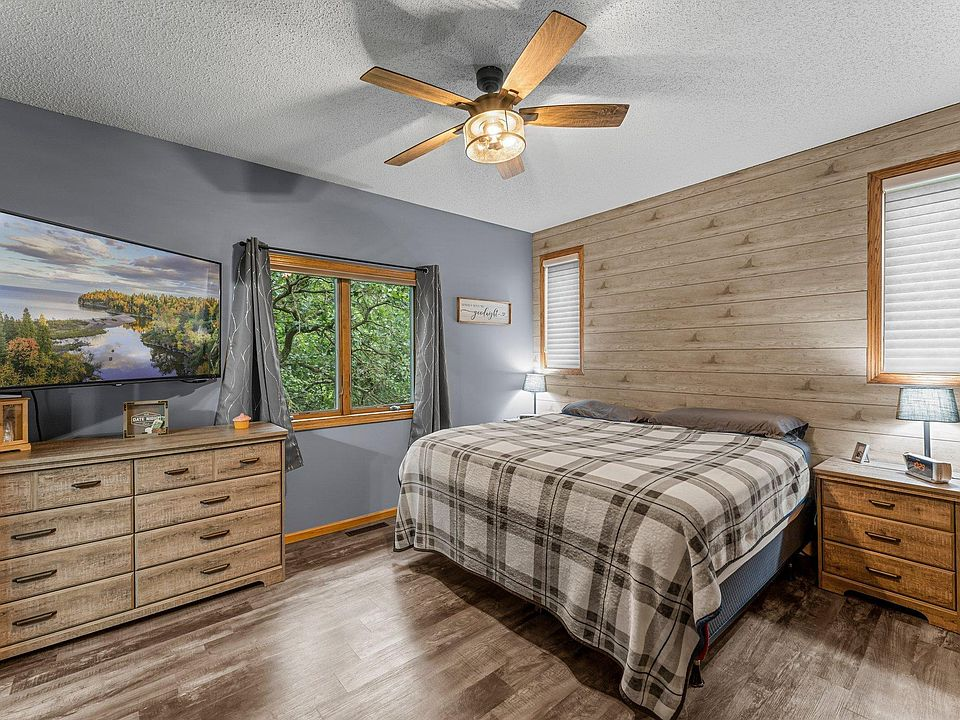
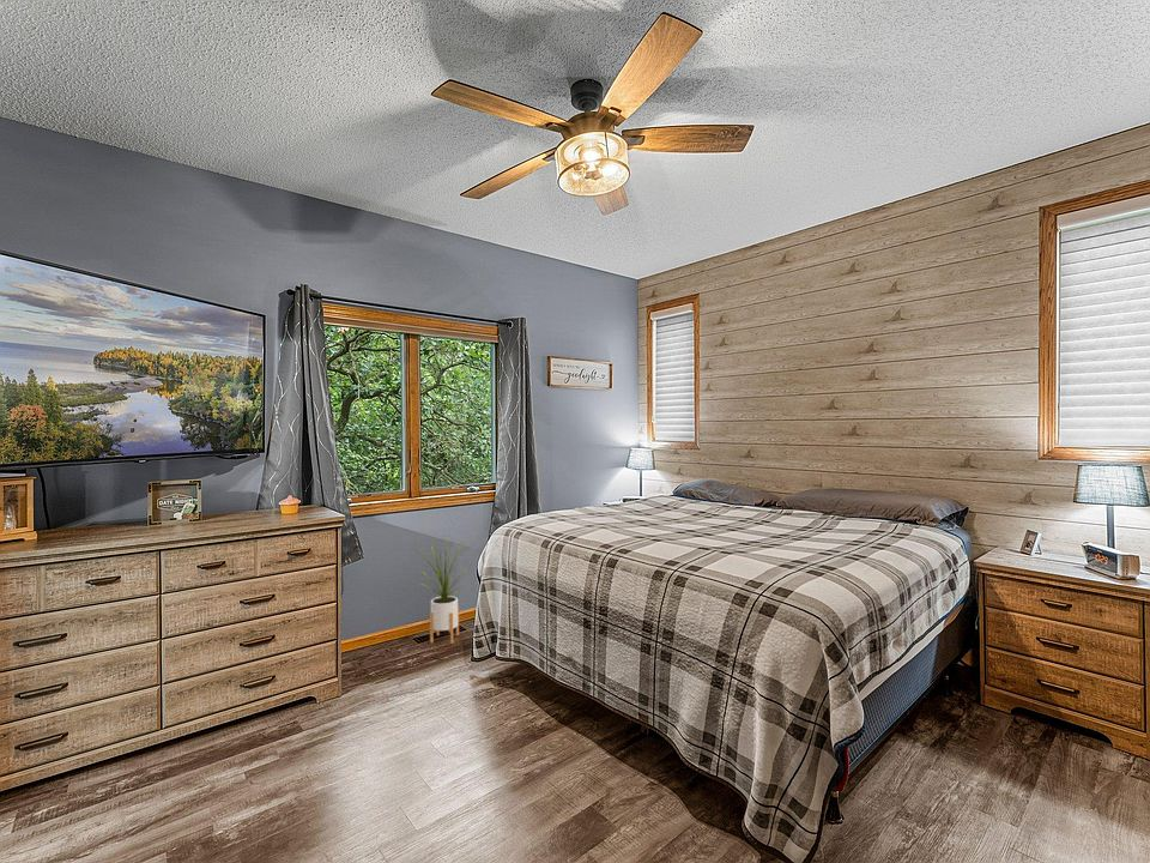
+ house plant (443, 586)
